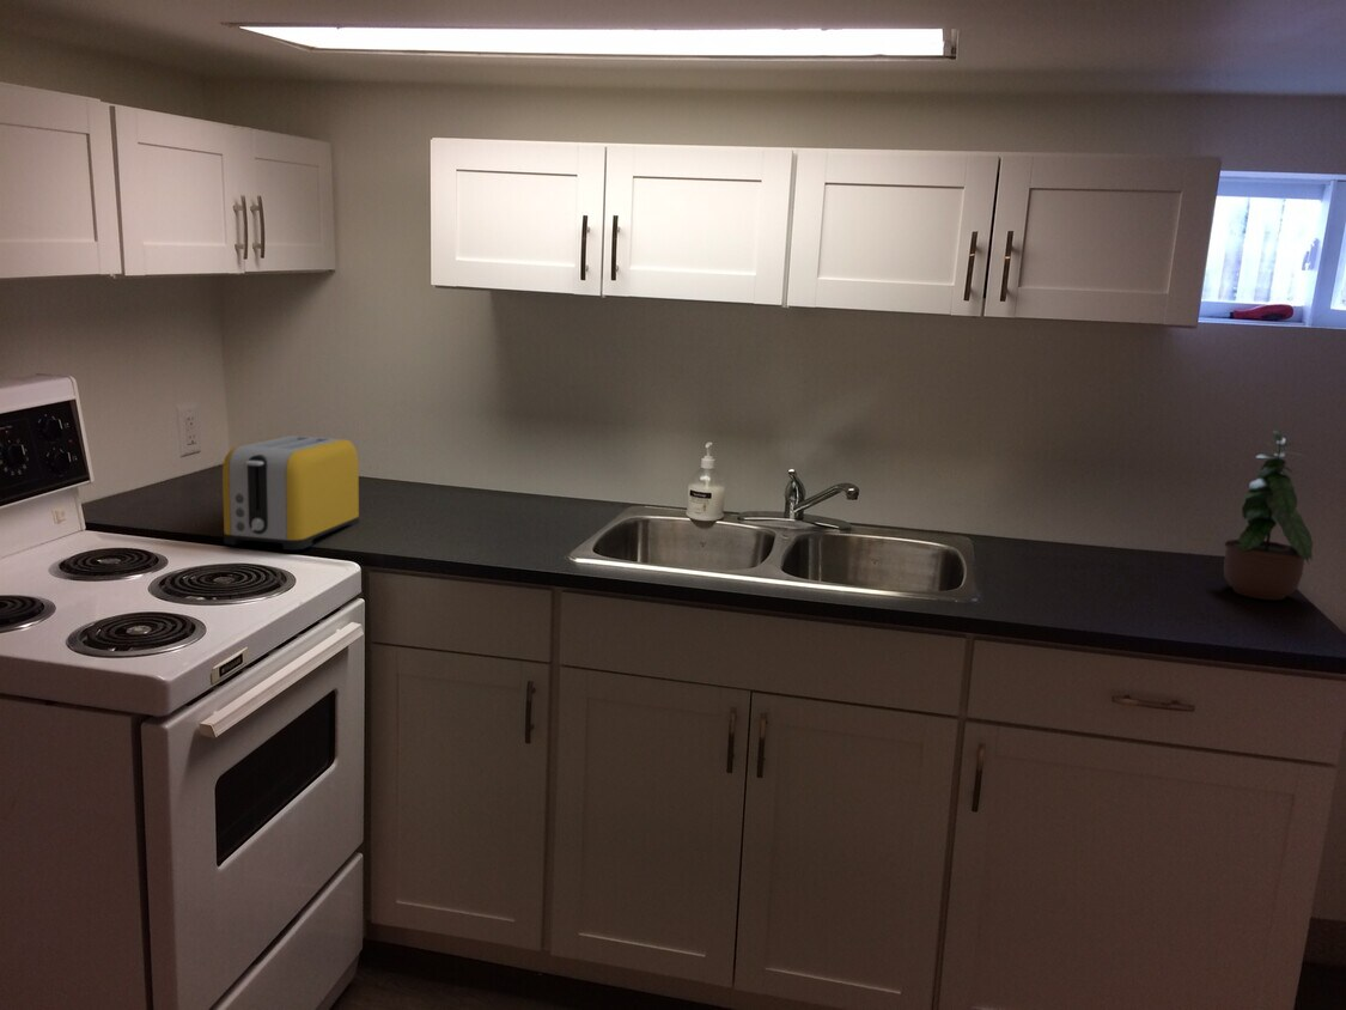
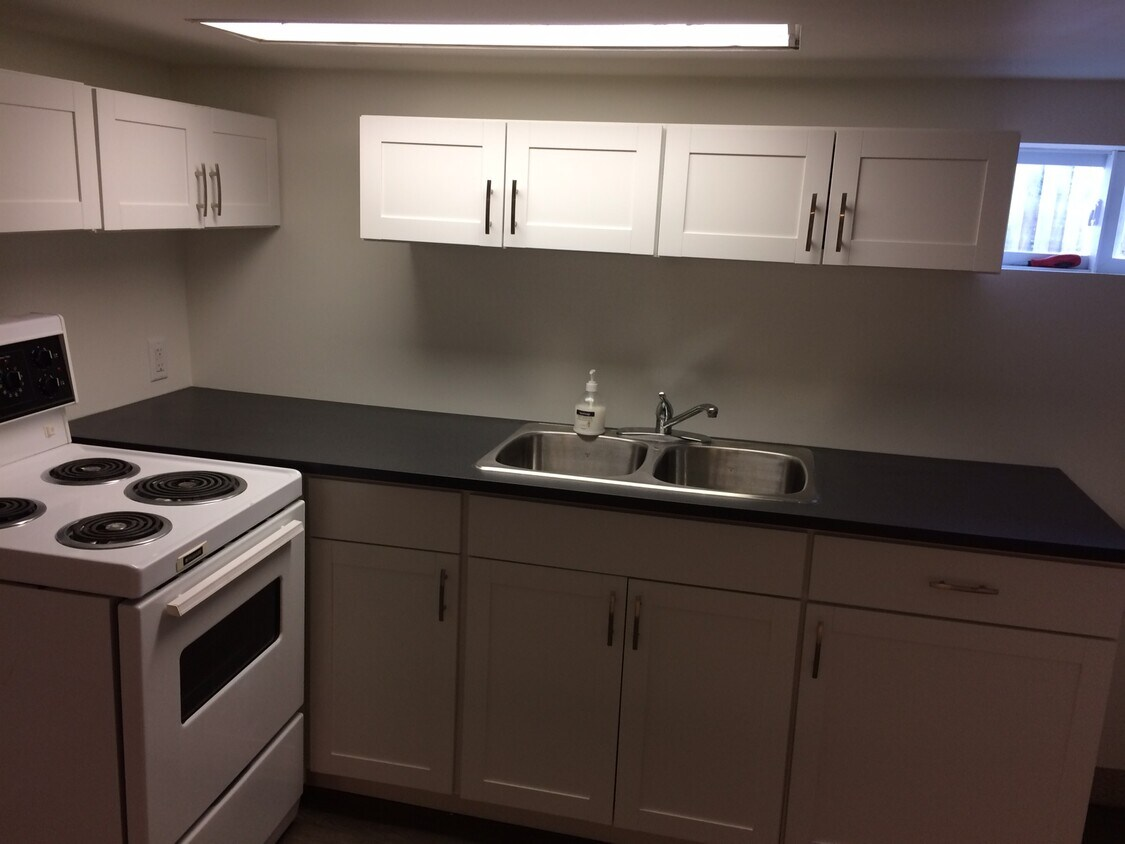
- toaster (291, 488)
- potted plant (1272, 512)
